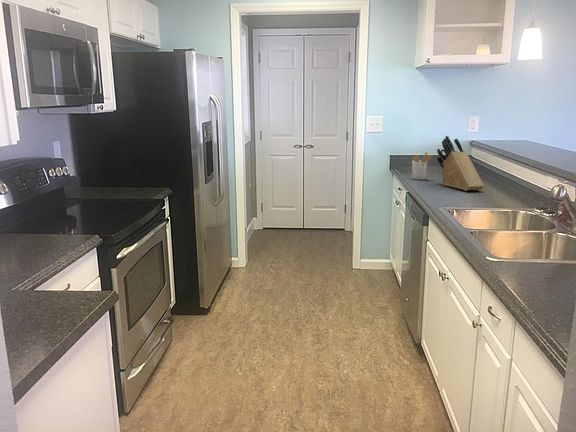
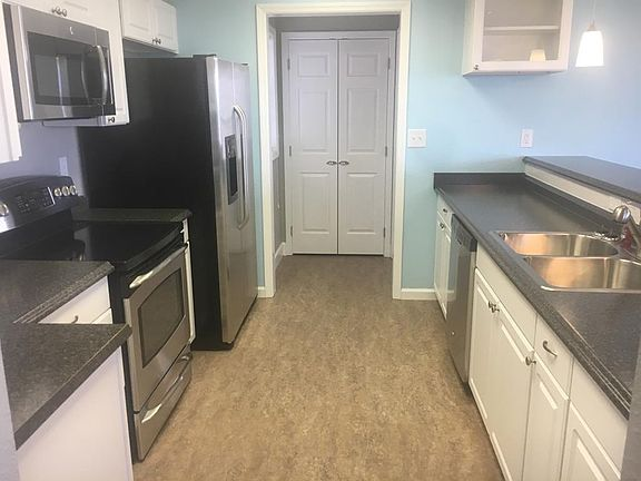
- utensil holder (422, 165)
- knife block (459, 162)
